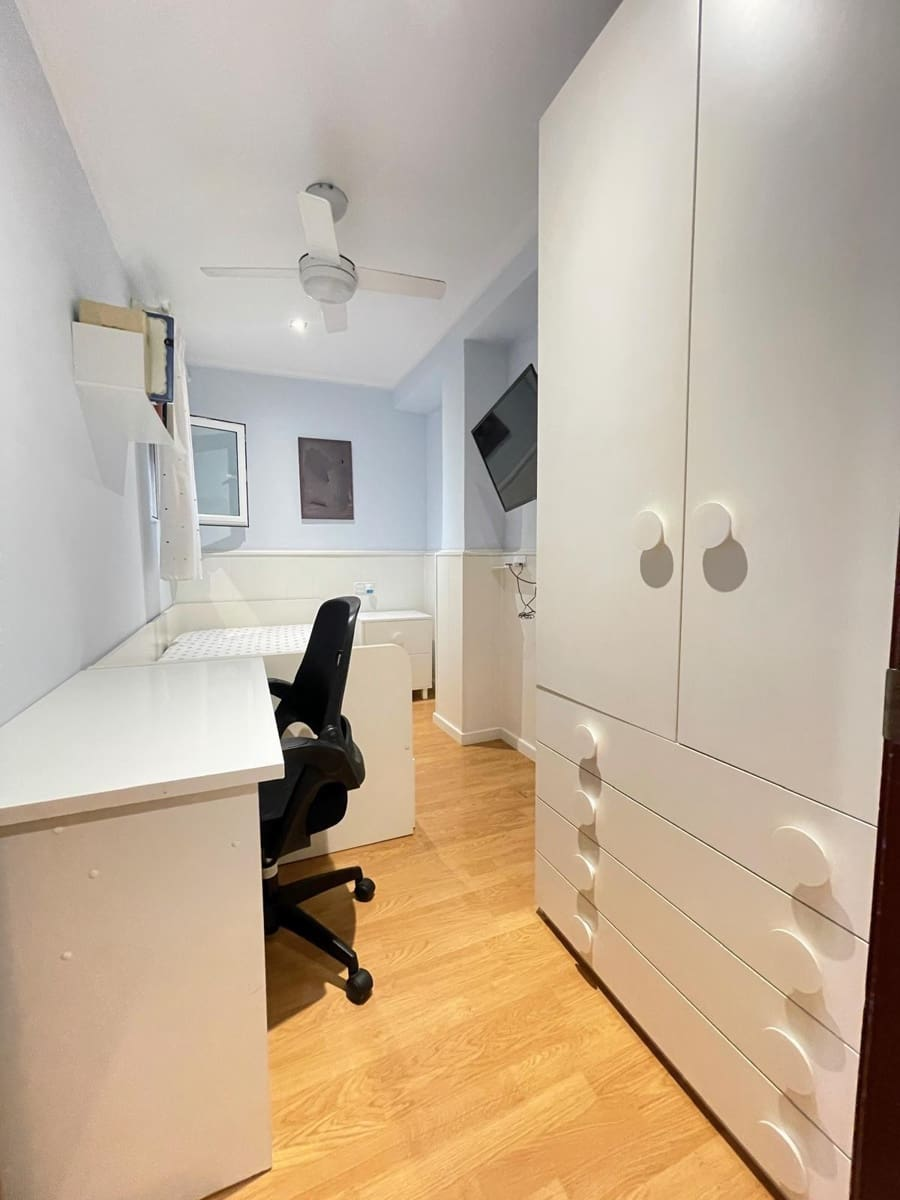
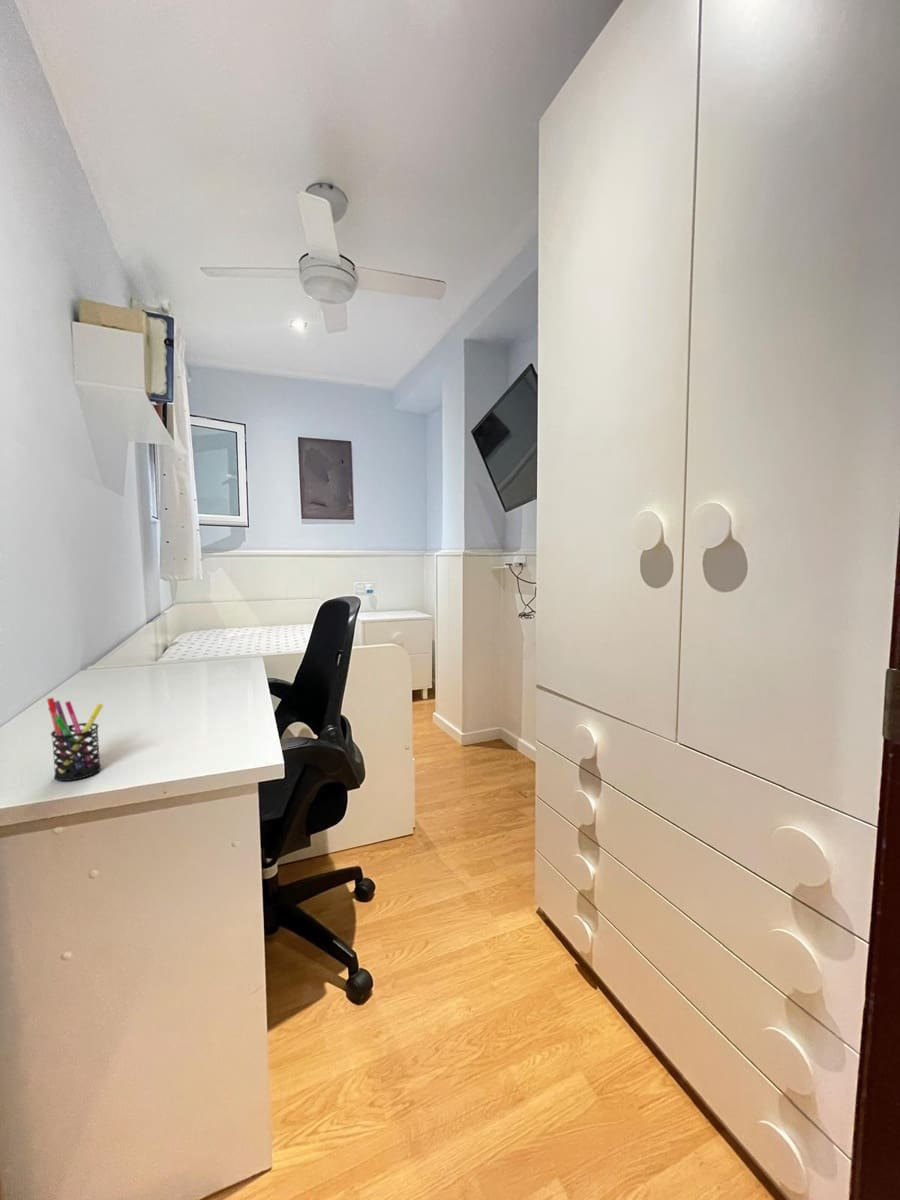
+ pen holder (70, 736)
